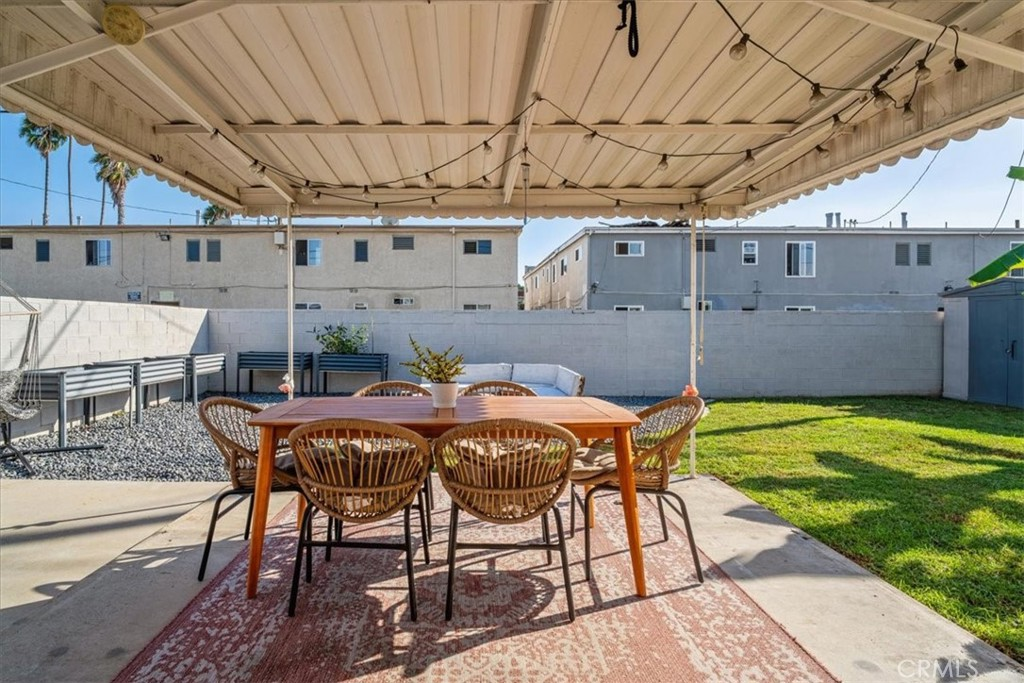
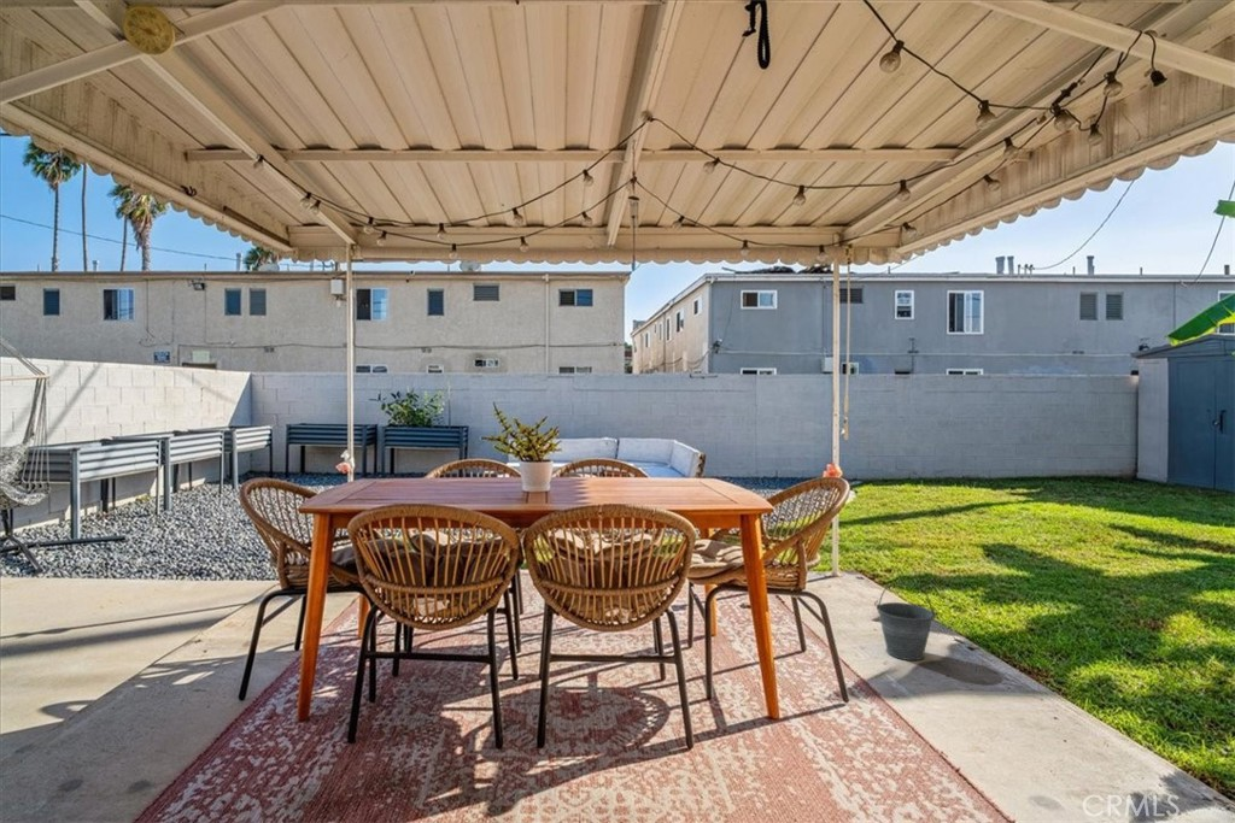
+ bucket (905, 618)
